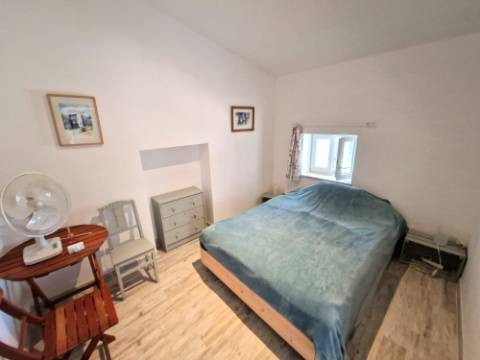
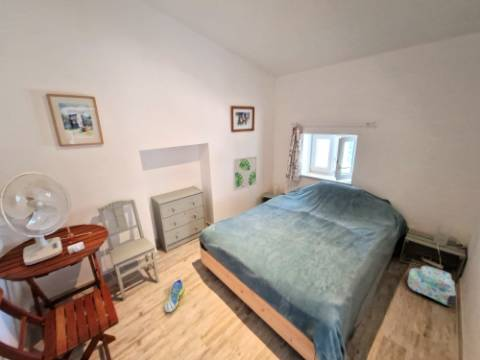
+ wall art (245, 172)
+ backpack (431, 282)
+ sneaker (173, 293)
